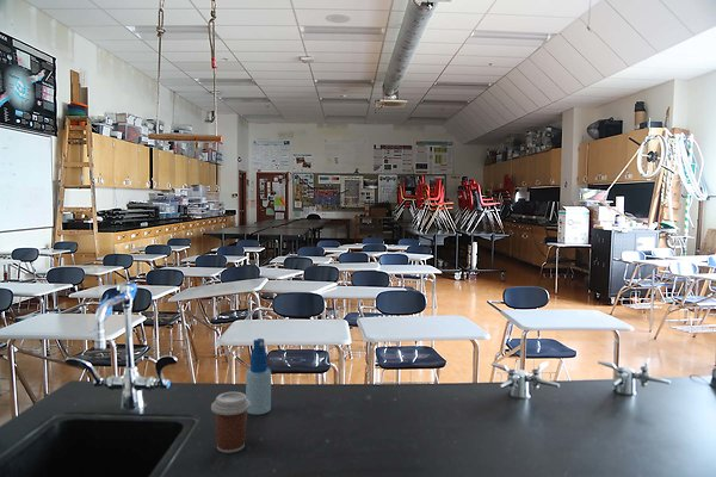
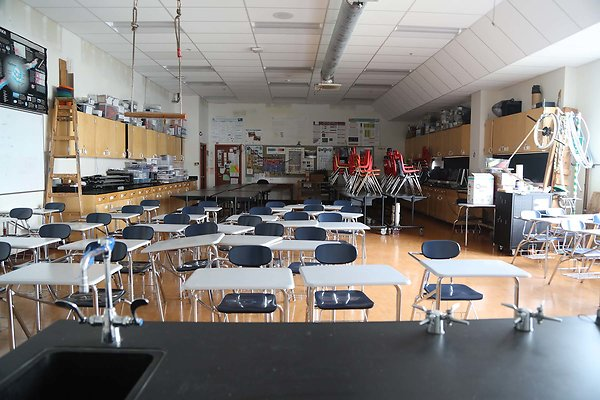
- coffee cup (230, 421)
- spray bottle (258, 374)
